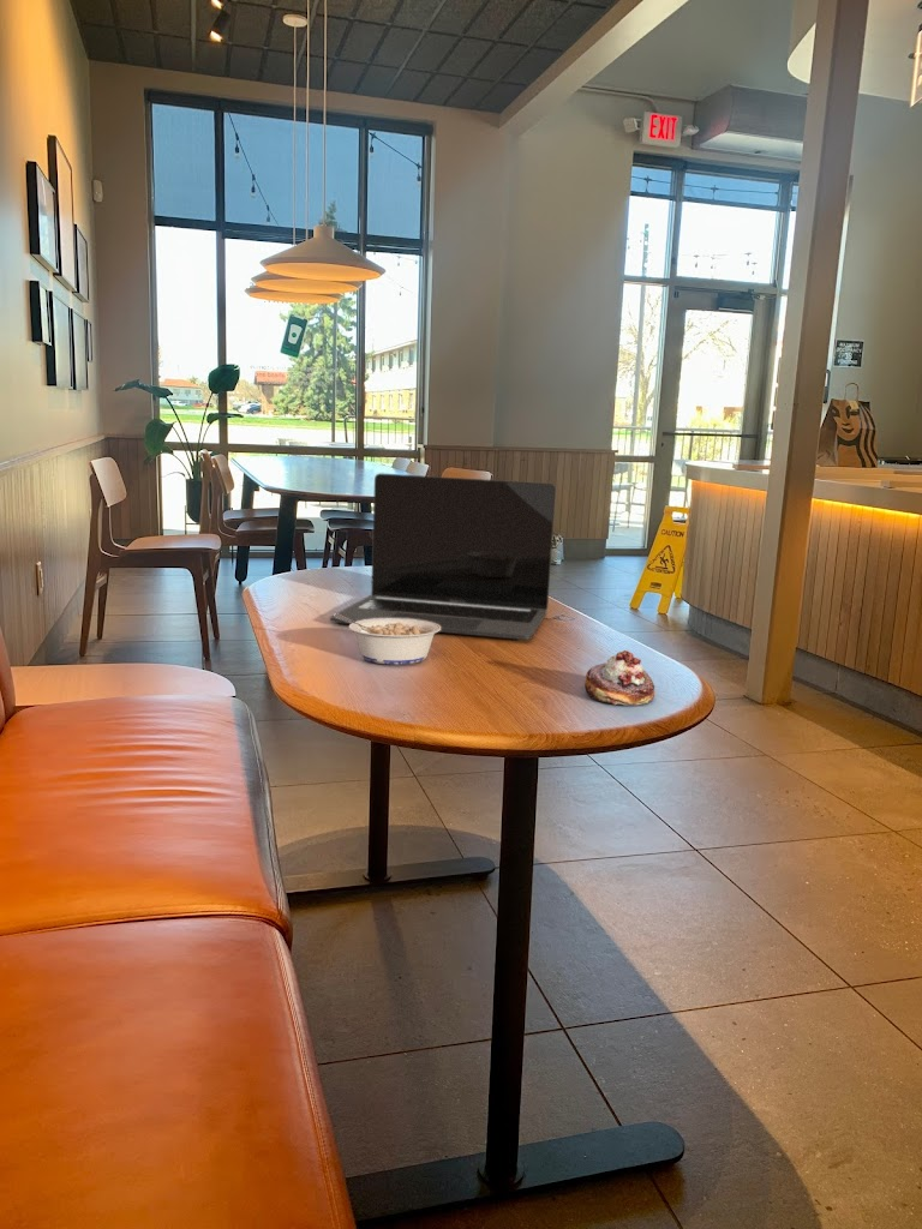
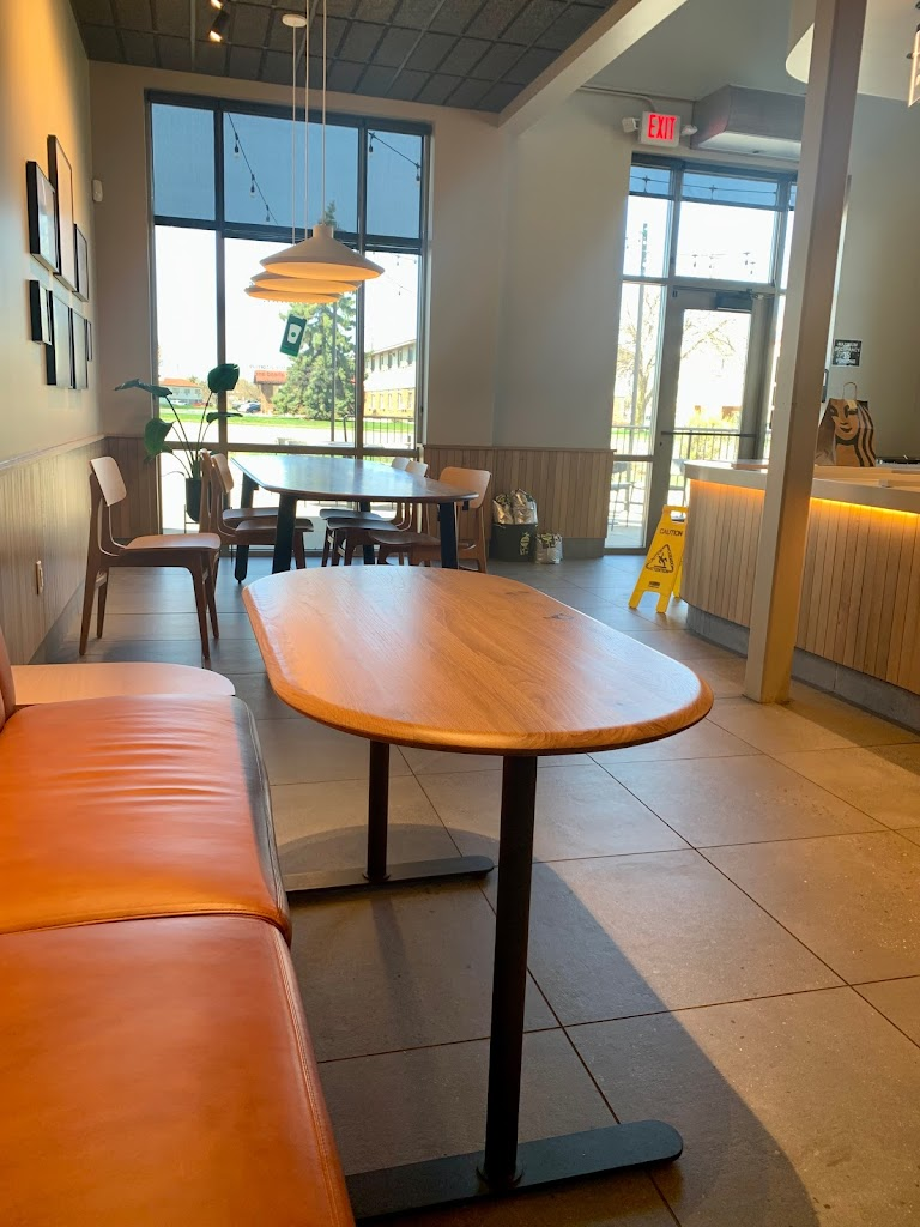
- pastry (621, 671)
- laptop (447, 551)
- legume (391, 639)
